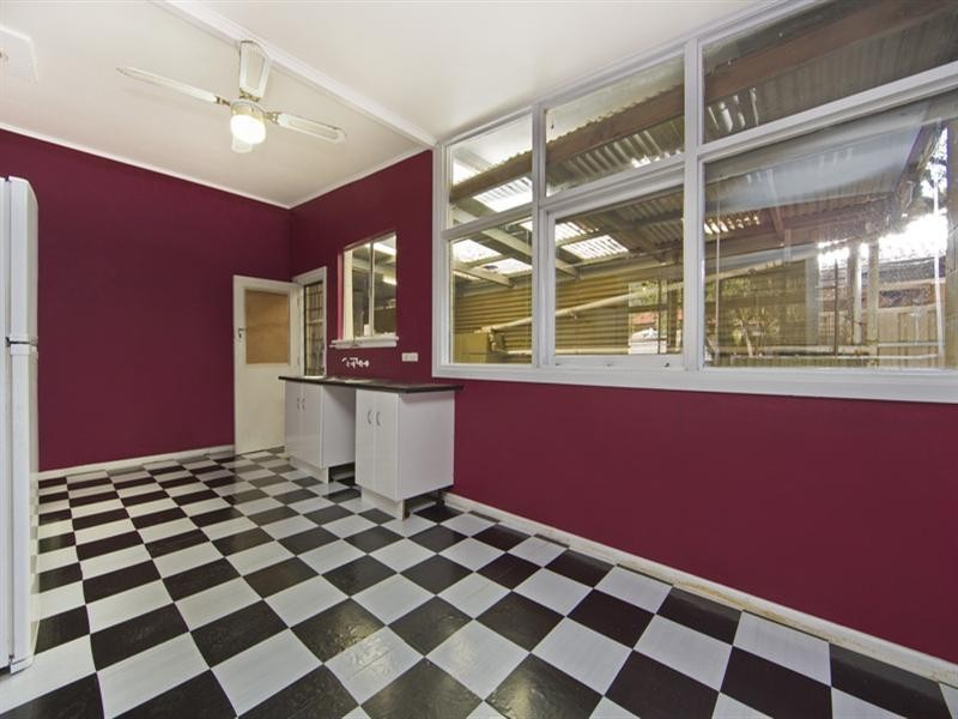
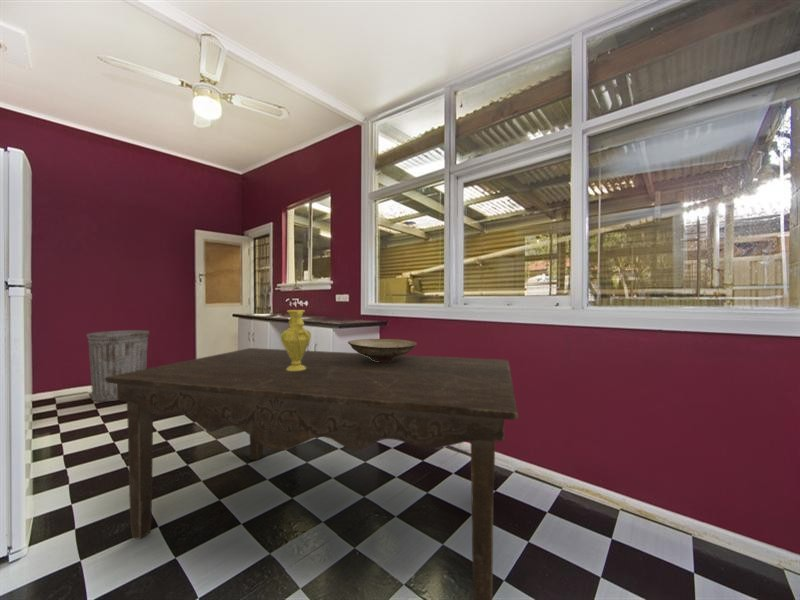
+ dining table (332, 439)
+ decorative bowl (382, 350)
+ trash can (119, 363)
+ vase (296, 339)
